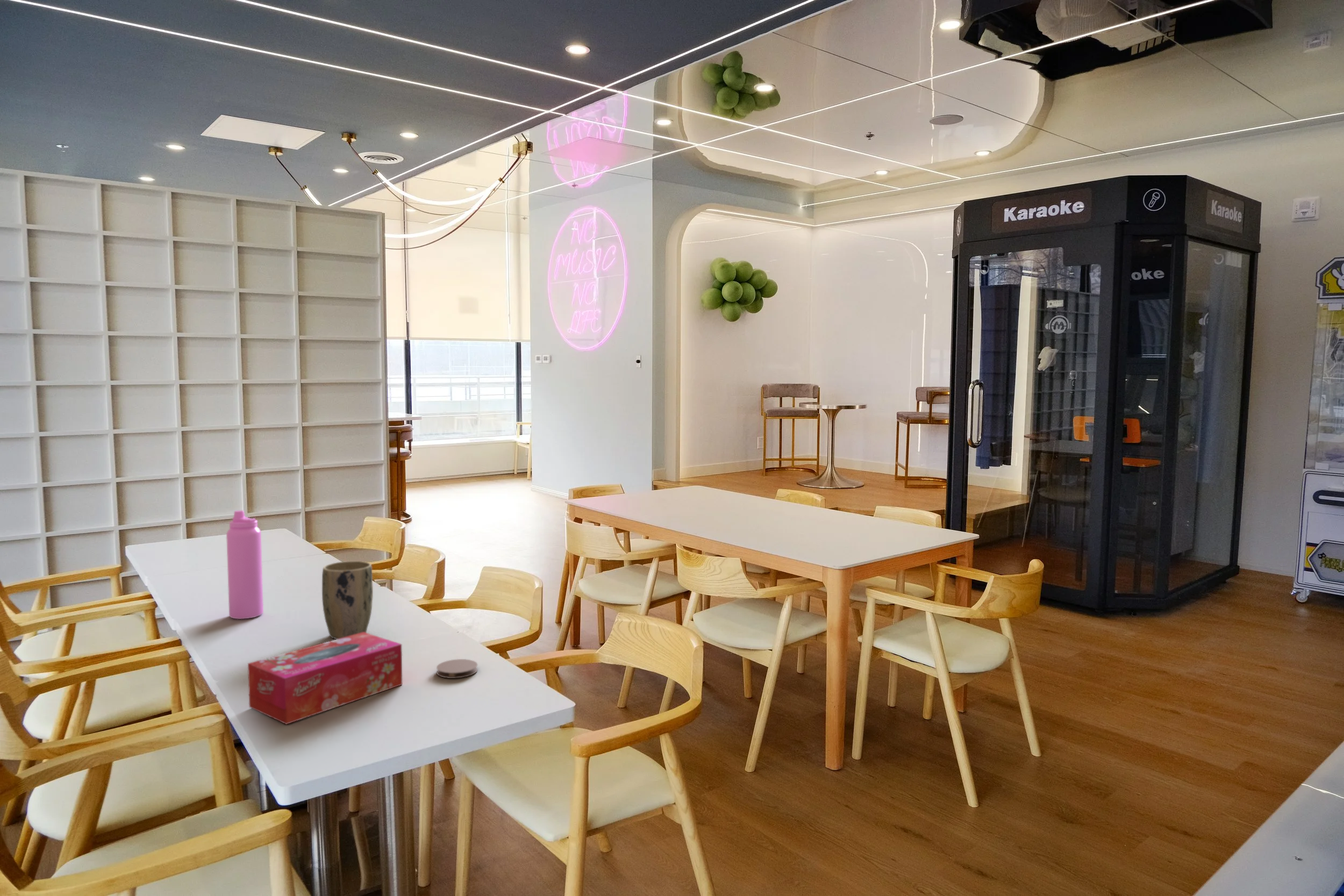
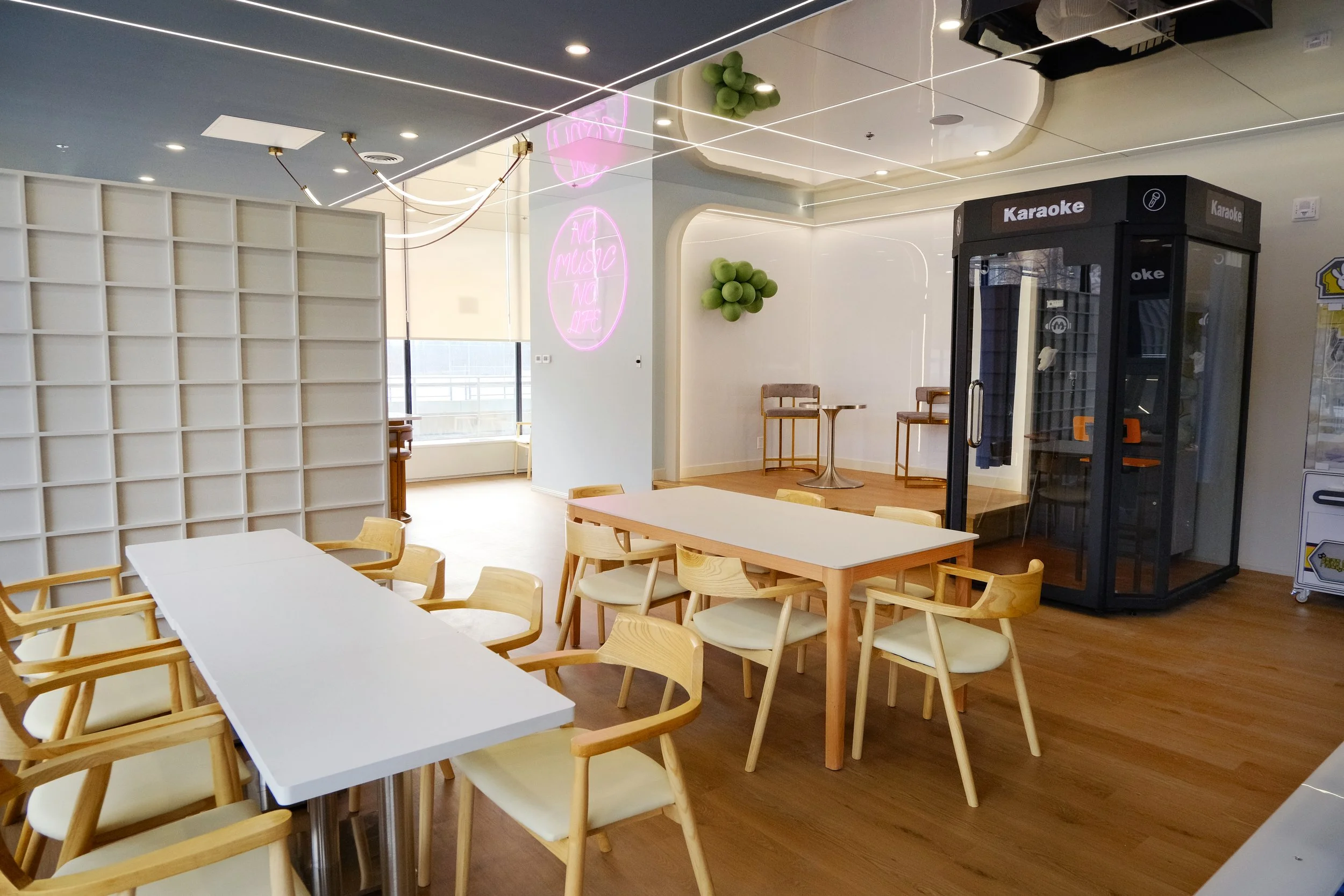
- coaster (457, 668)
- plant pot (348, 600)
- water bottle (245, 563)
- tissue box (328, 674)
